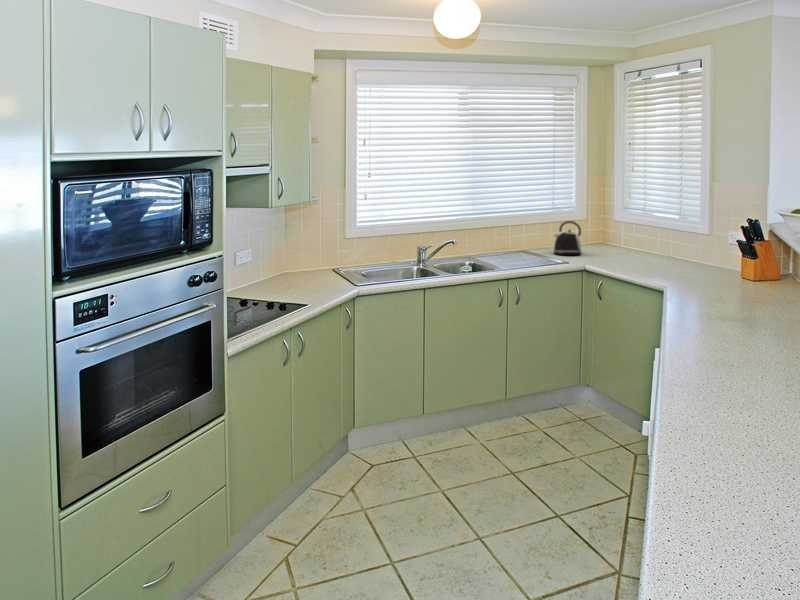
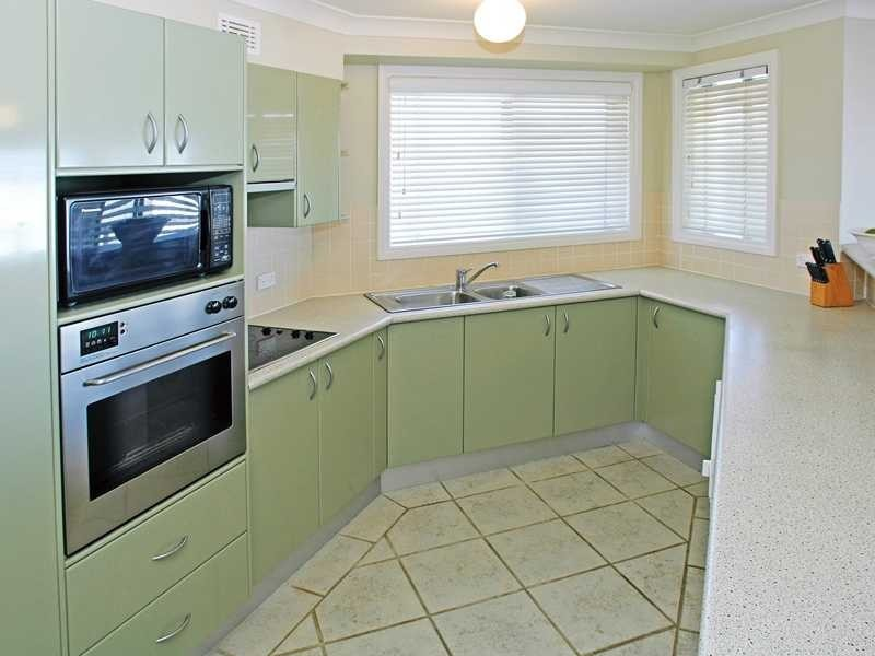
- kettle (567, 237)
